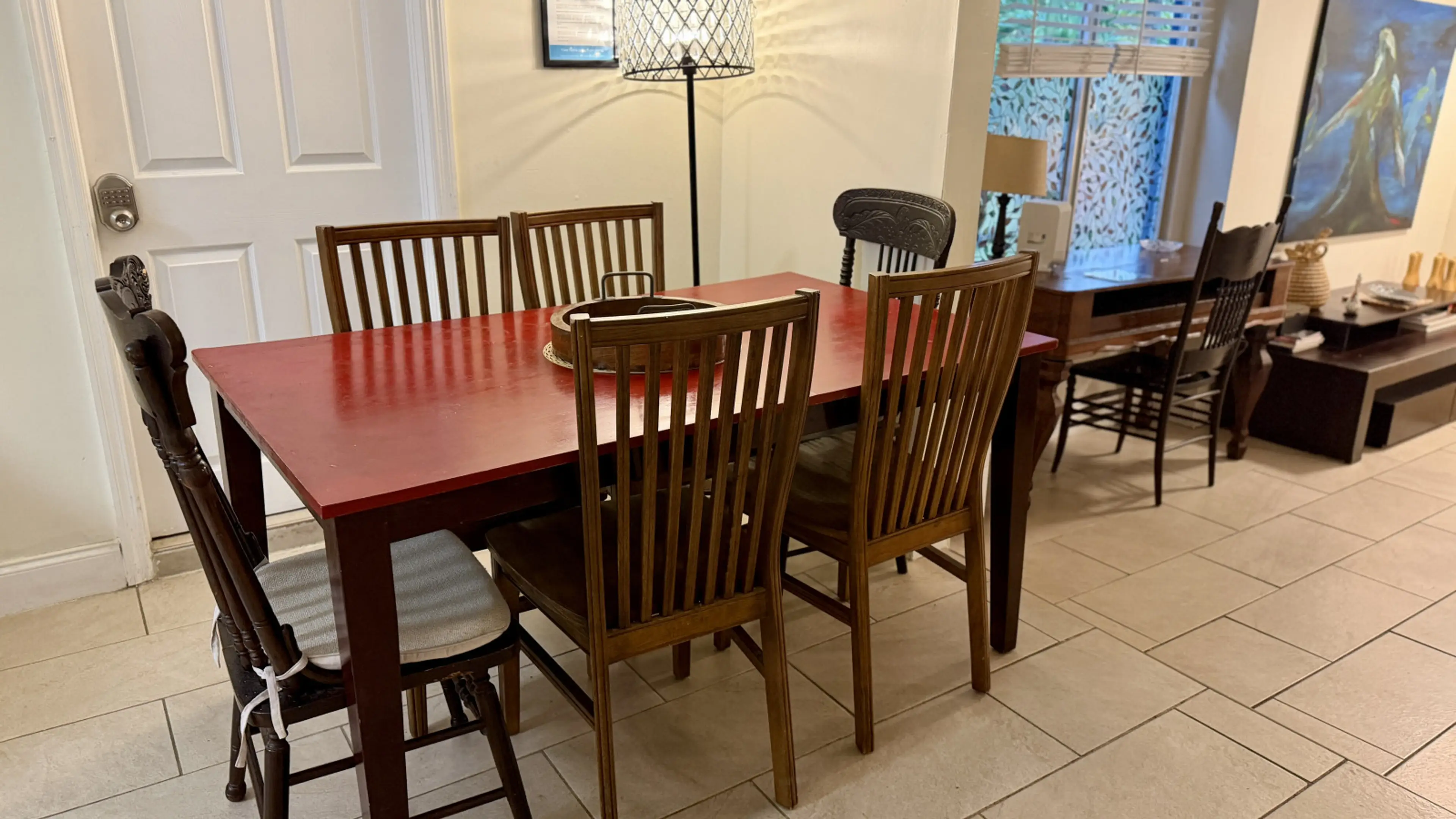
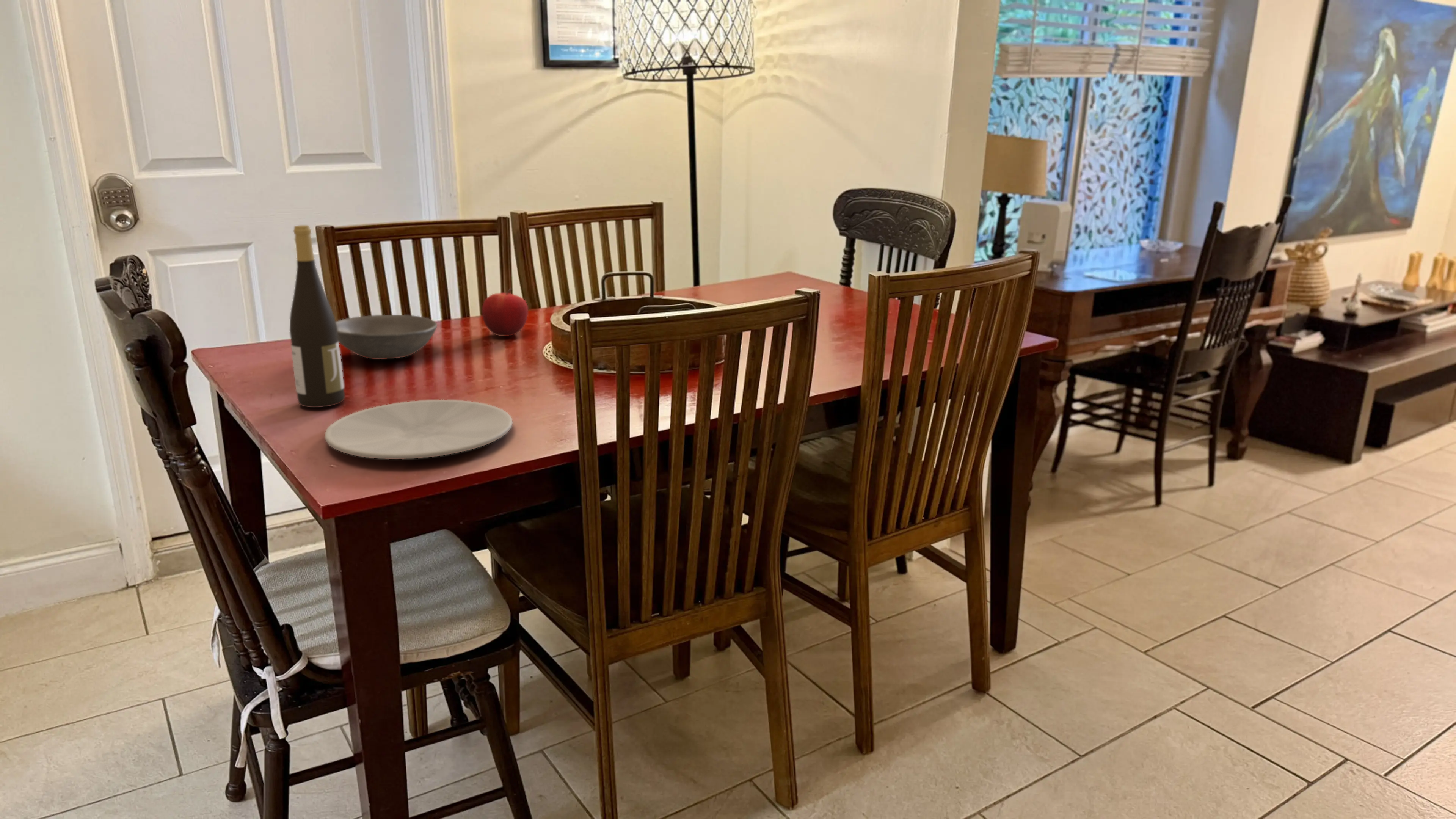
+ fruit (505, 312)
+ plate (421, 430)
+ wine bottle (312, 317)
+ soup bowl (386, 339)
